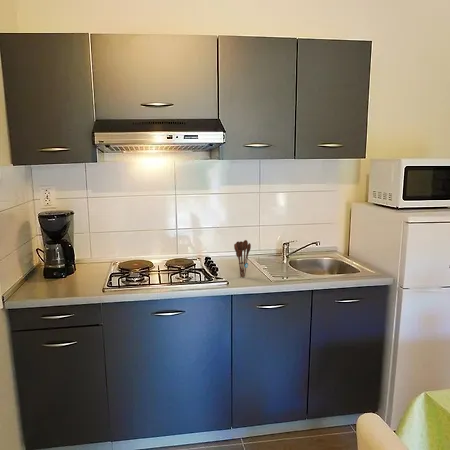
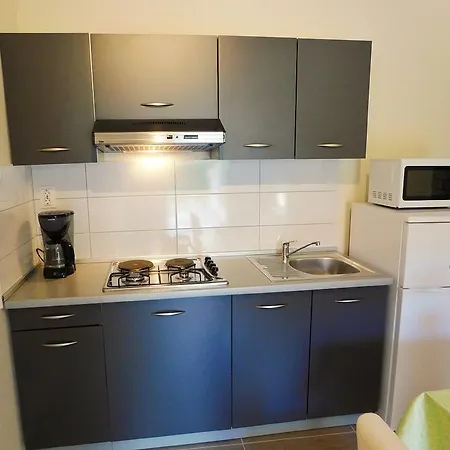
- utensil holder (241, 258)
